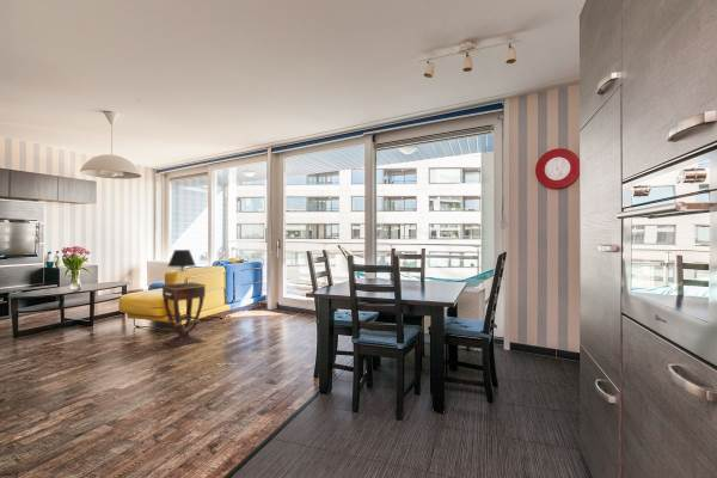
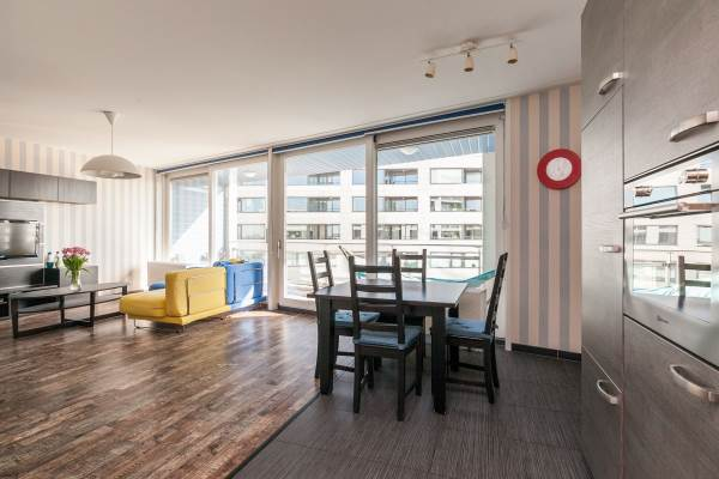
- table lamp (182, 266)
- side table (183, 315)
